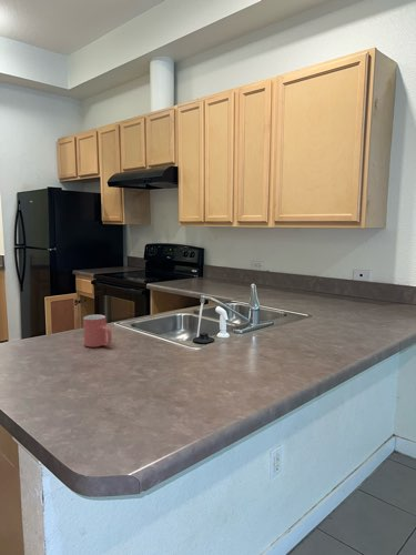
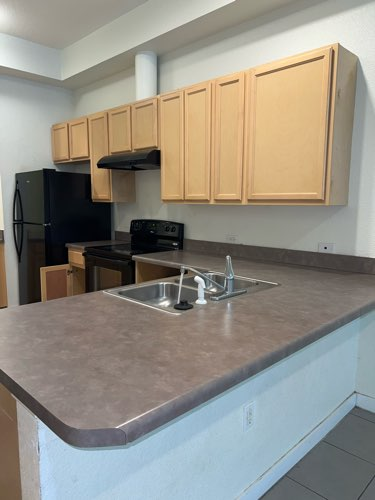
- mug (99, 331)
